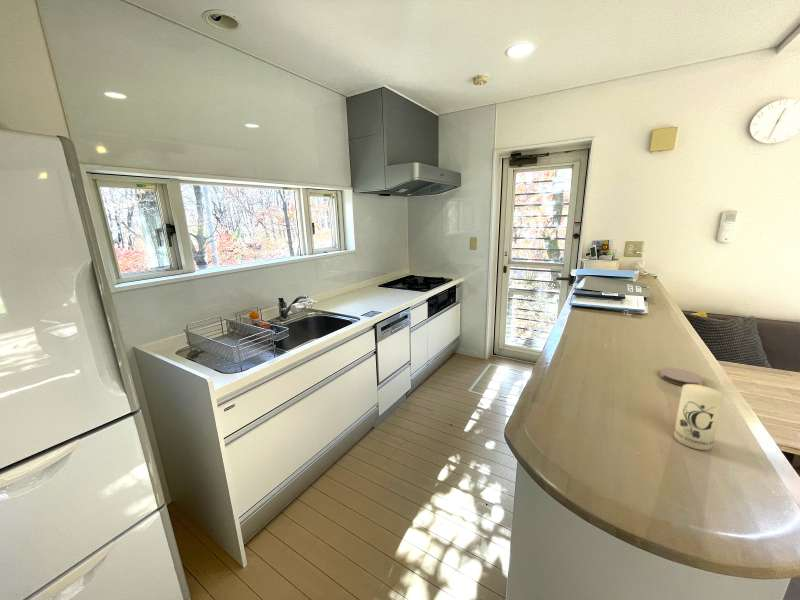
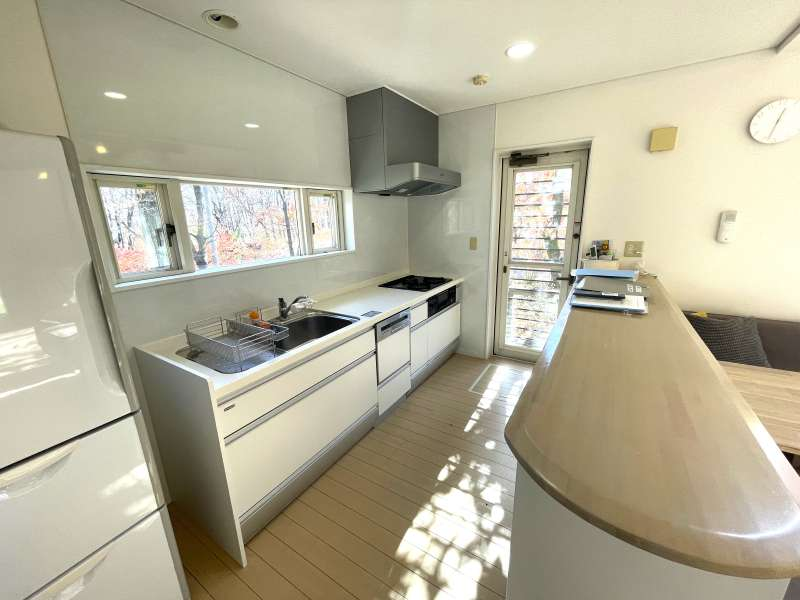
- coaster (680, 376)
- candle (697, 416)
